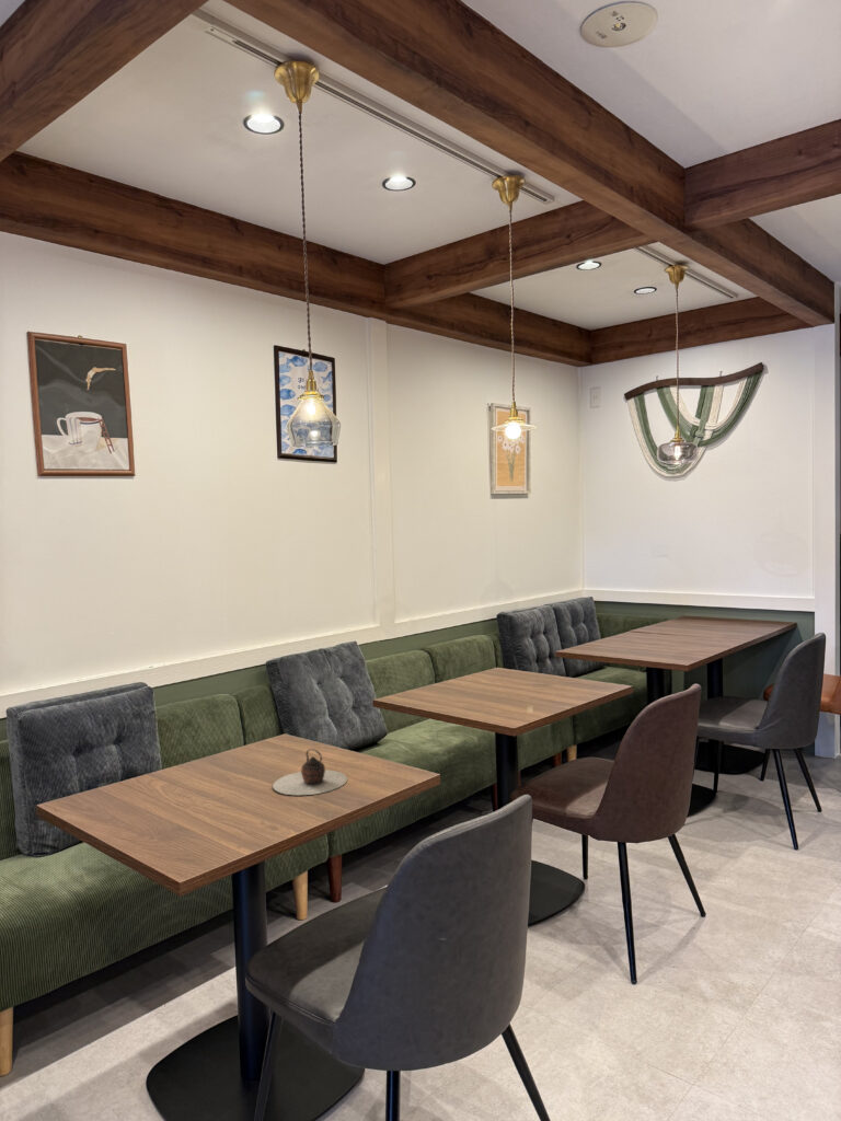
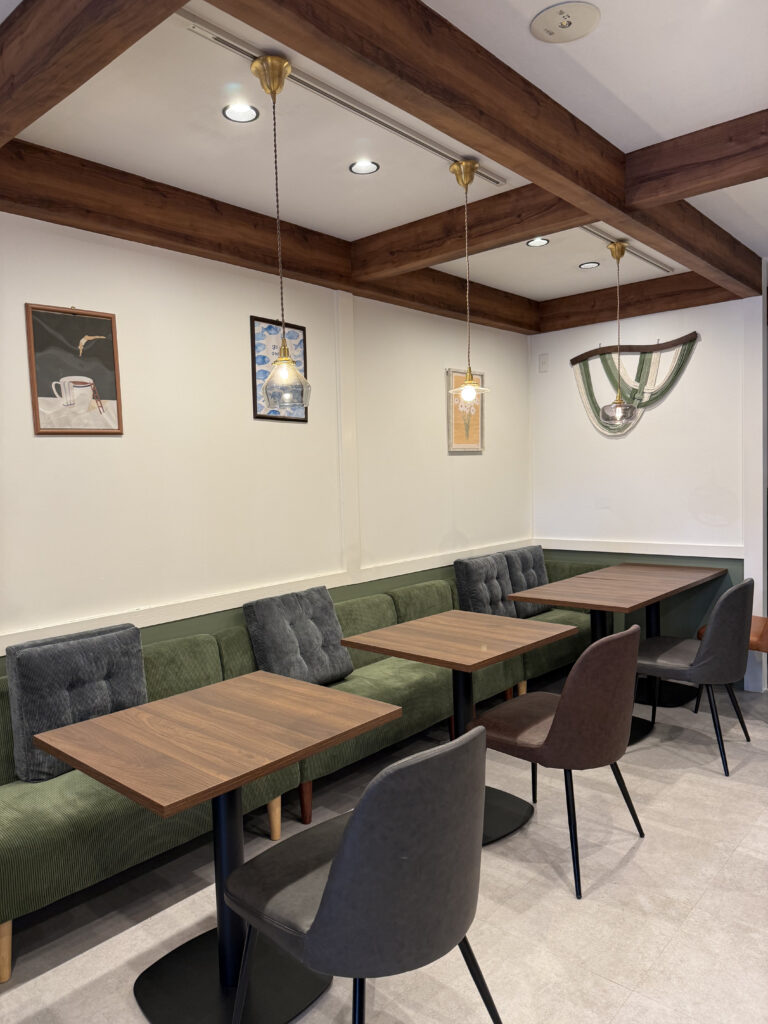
- teapot (309, 765)
